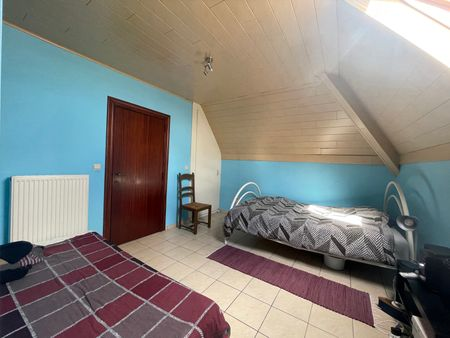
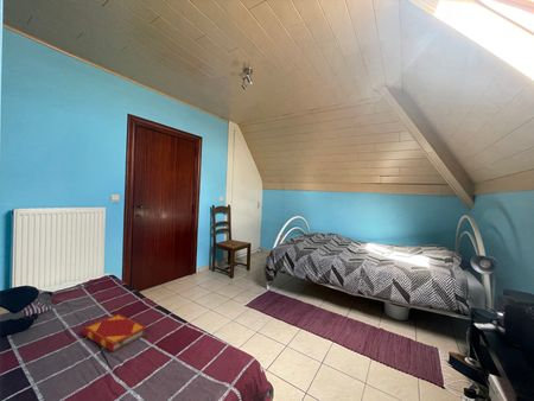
+ hardback book (115, 331)
